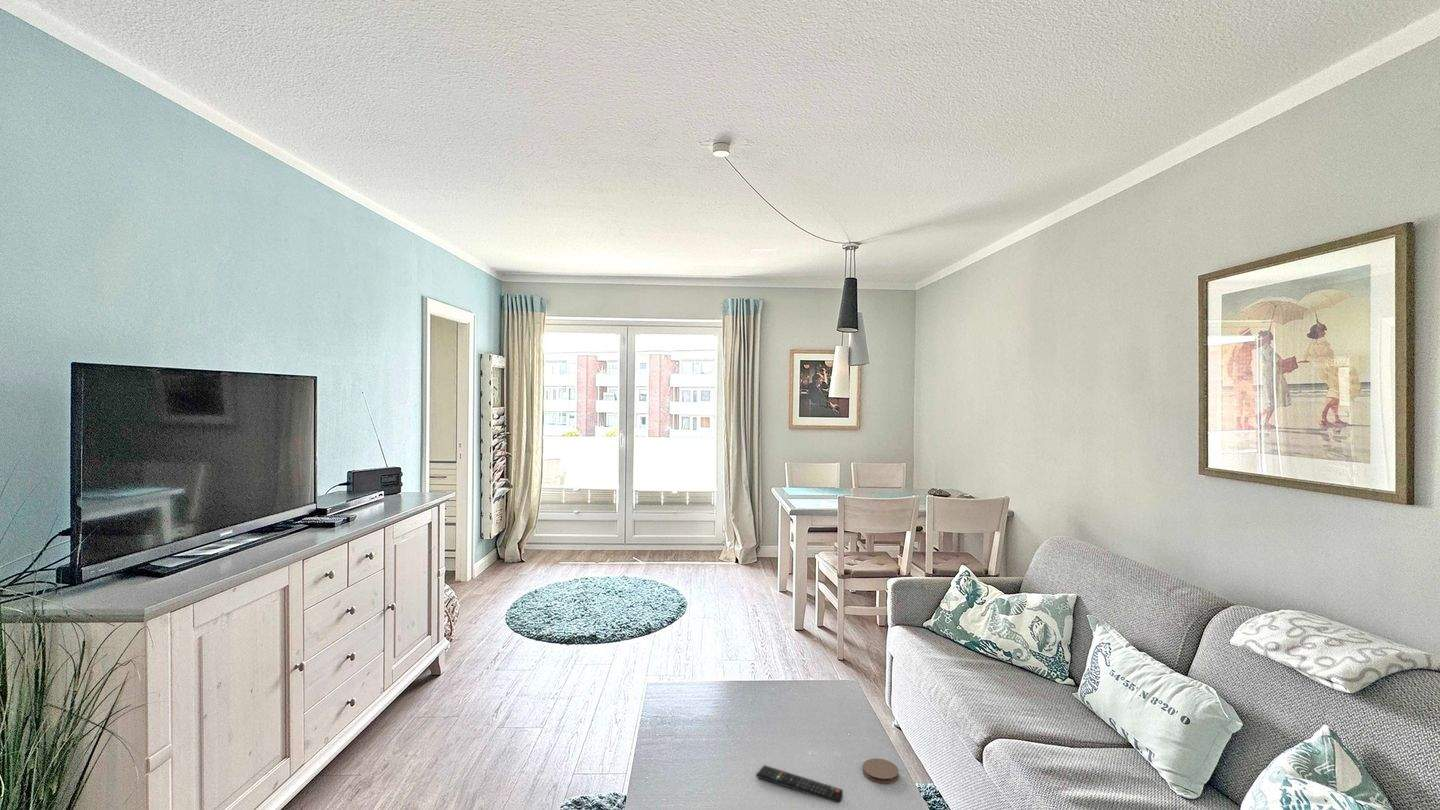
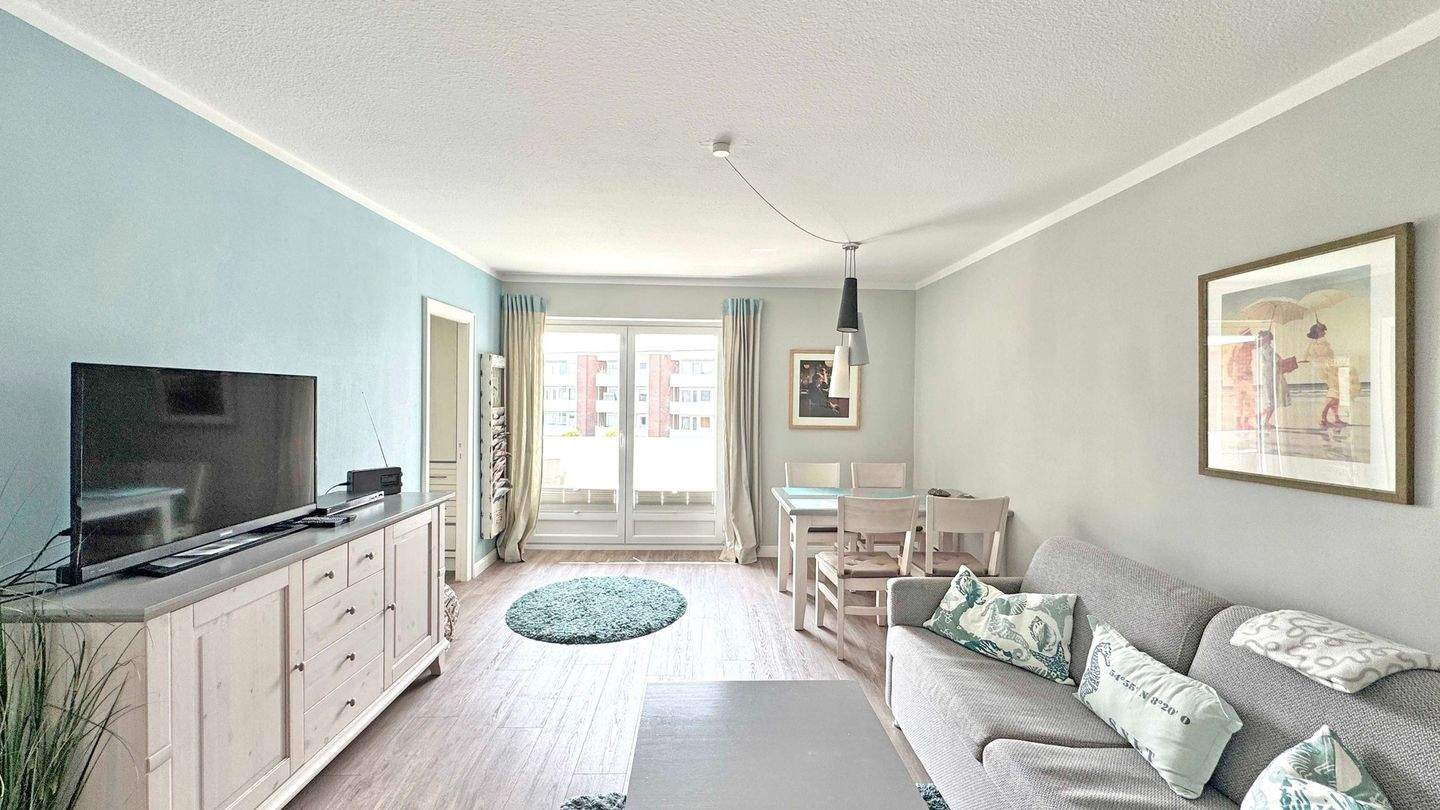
- coaster (880, 770)
- remote control (799, 784)
